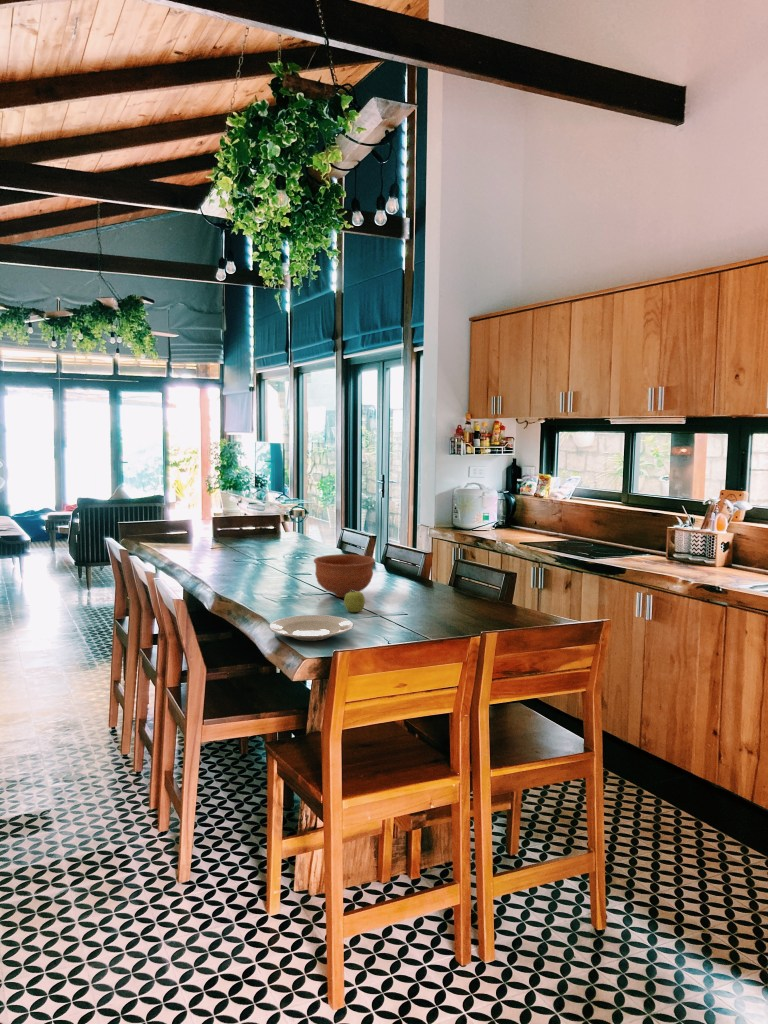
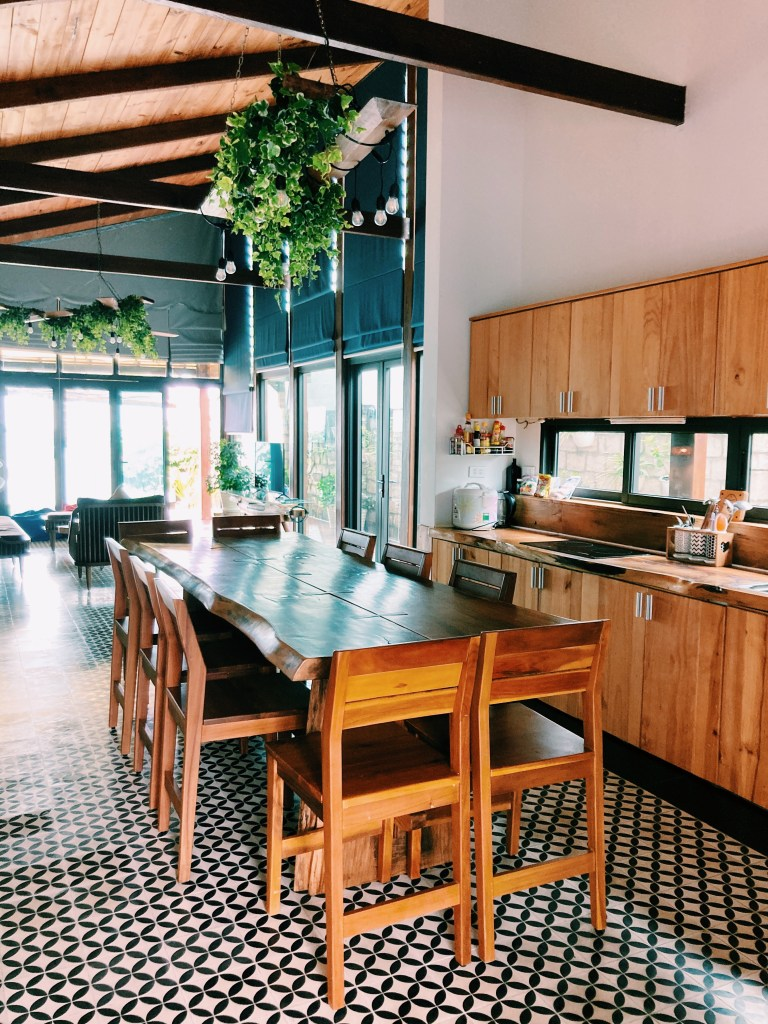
- plate (311, 630)
- fruit (354, 600)
- bowl (344, 577)
